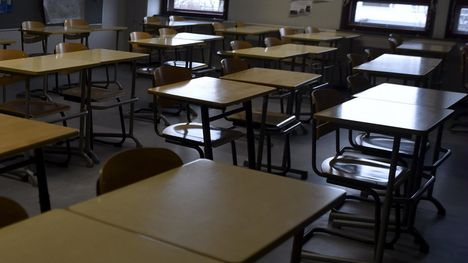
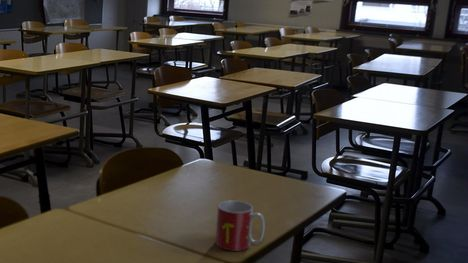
+ mug (240, 226)
